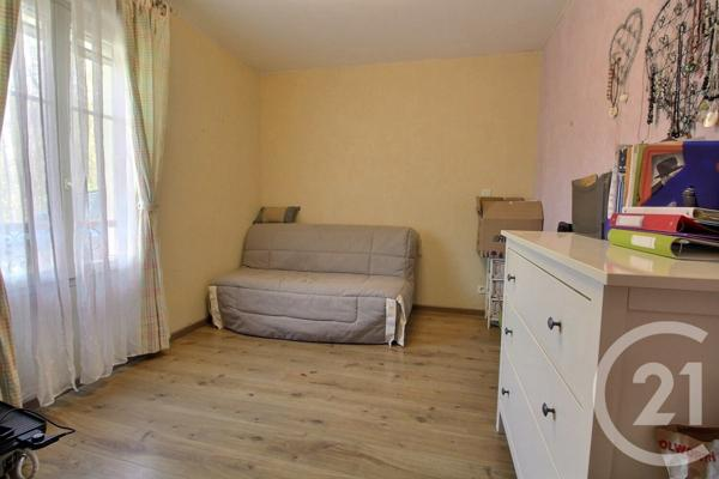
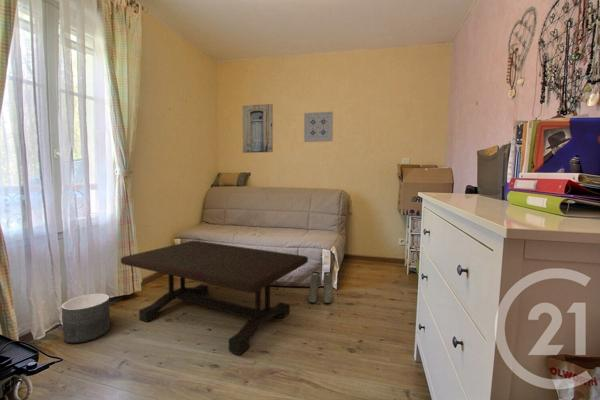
+ wall art (318, 127)
+ boots (323, 285)
+ planter (87, 317)
+ wall art (257, 128)
+ coffee table (217, 285)
